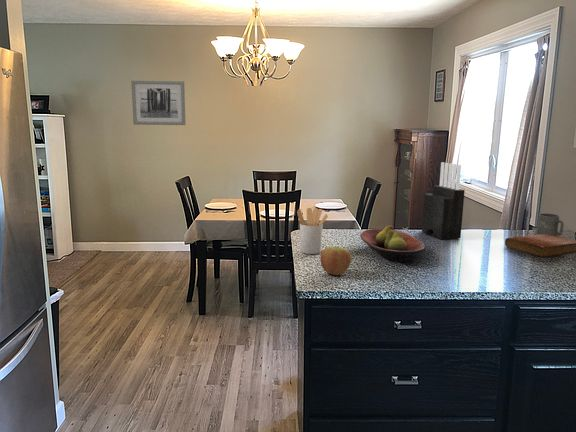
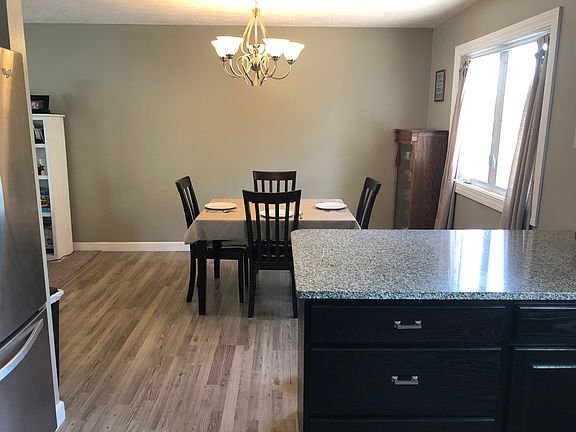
- utensil holder (311, 229)
- wall art (158, 103)
- bible (543, 244)
- fruit bowl (391, 240)
- mug (550, 226)
- apple (335, 260)
- knife block (441, 199)
